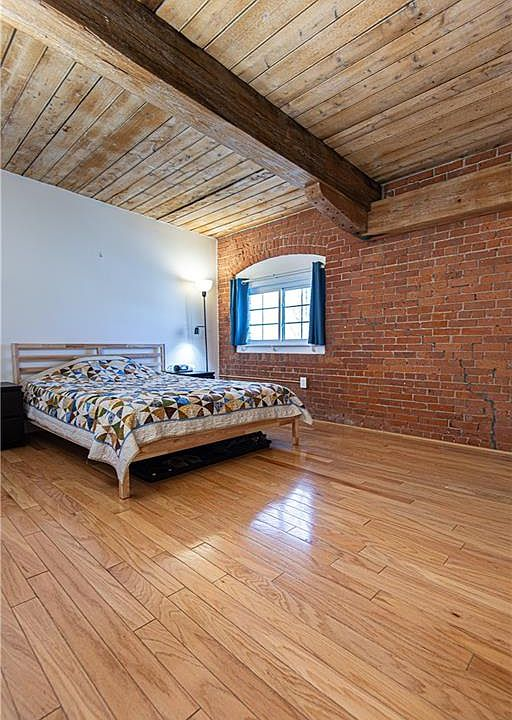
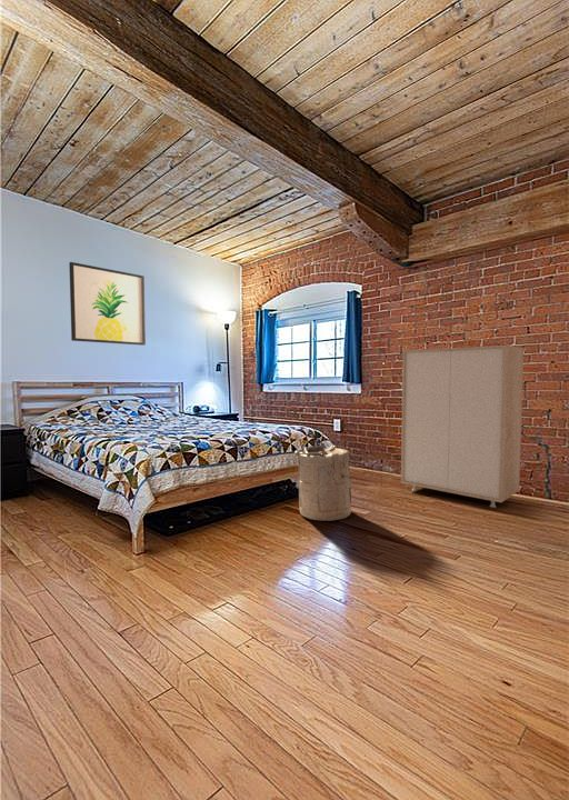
+ wall art (109, 306)
+ laundry hamper (326, 478)
+ storage cabinet (460, 422)
